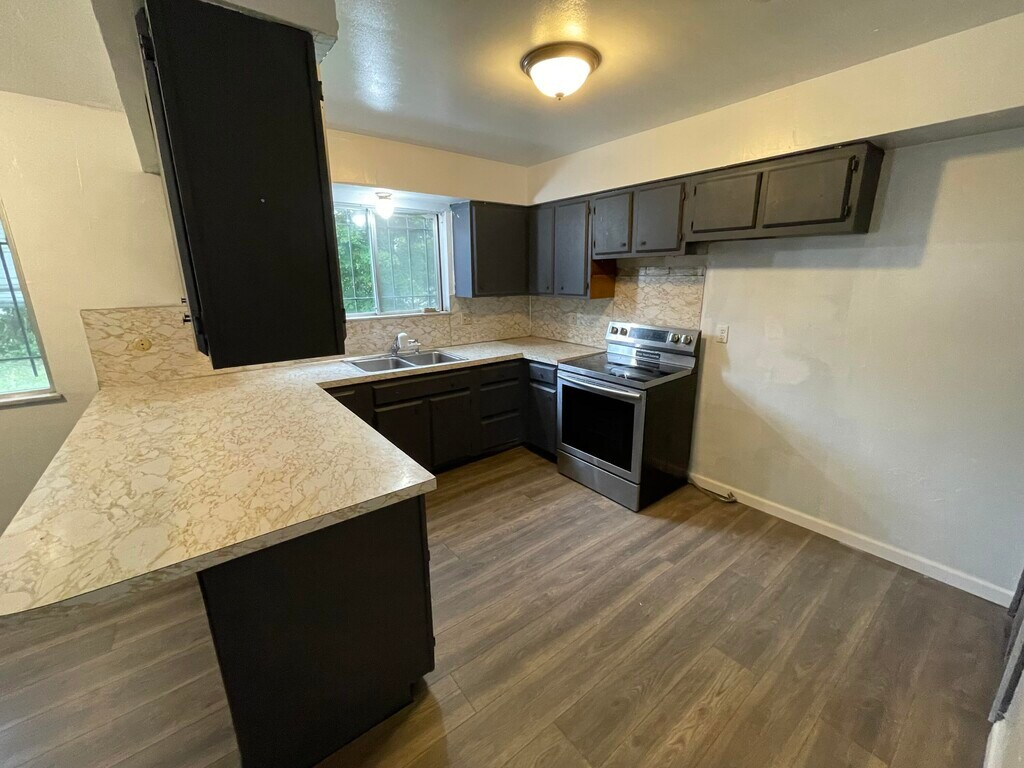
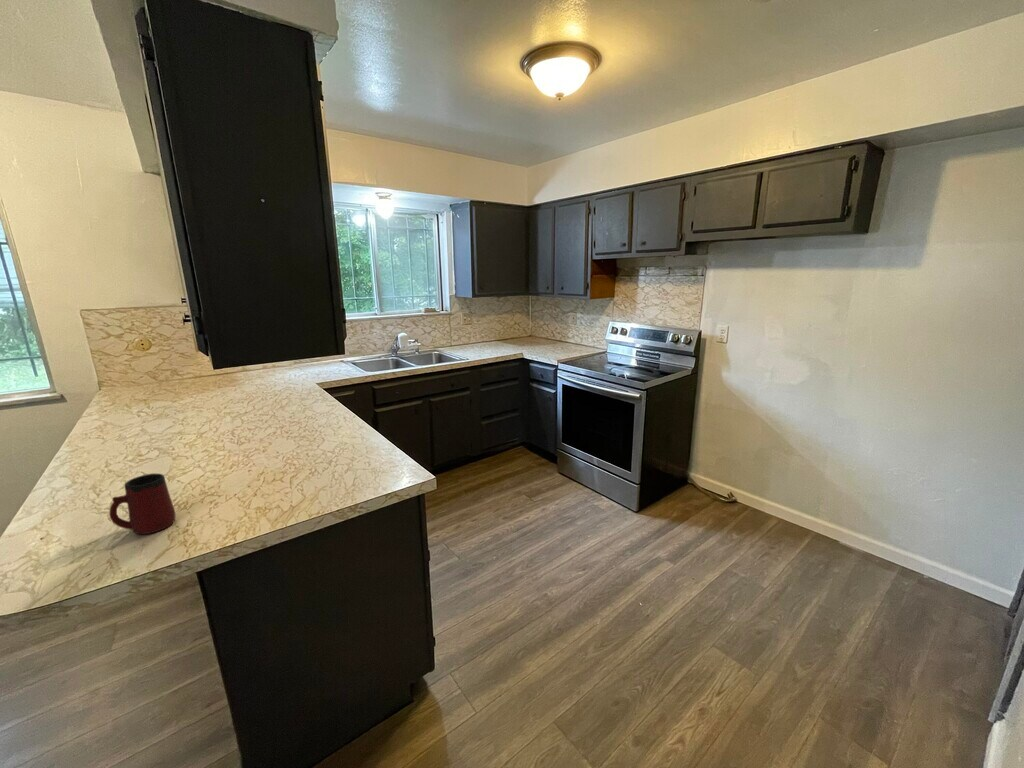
+ mug (141, 505)
